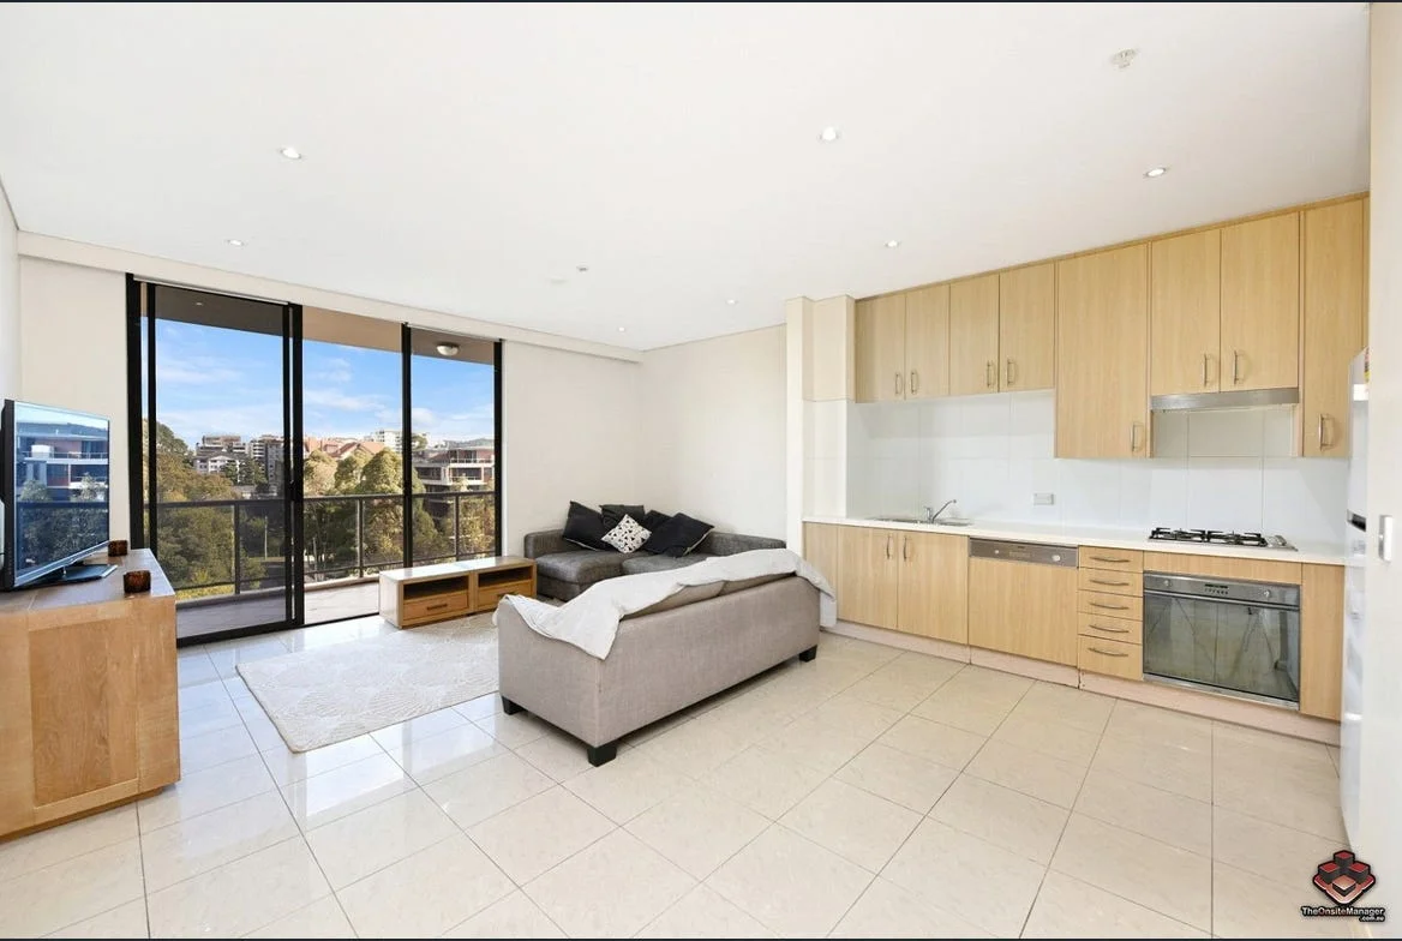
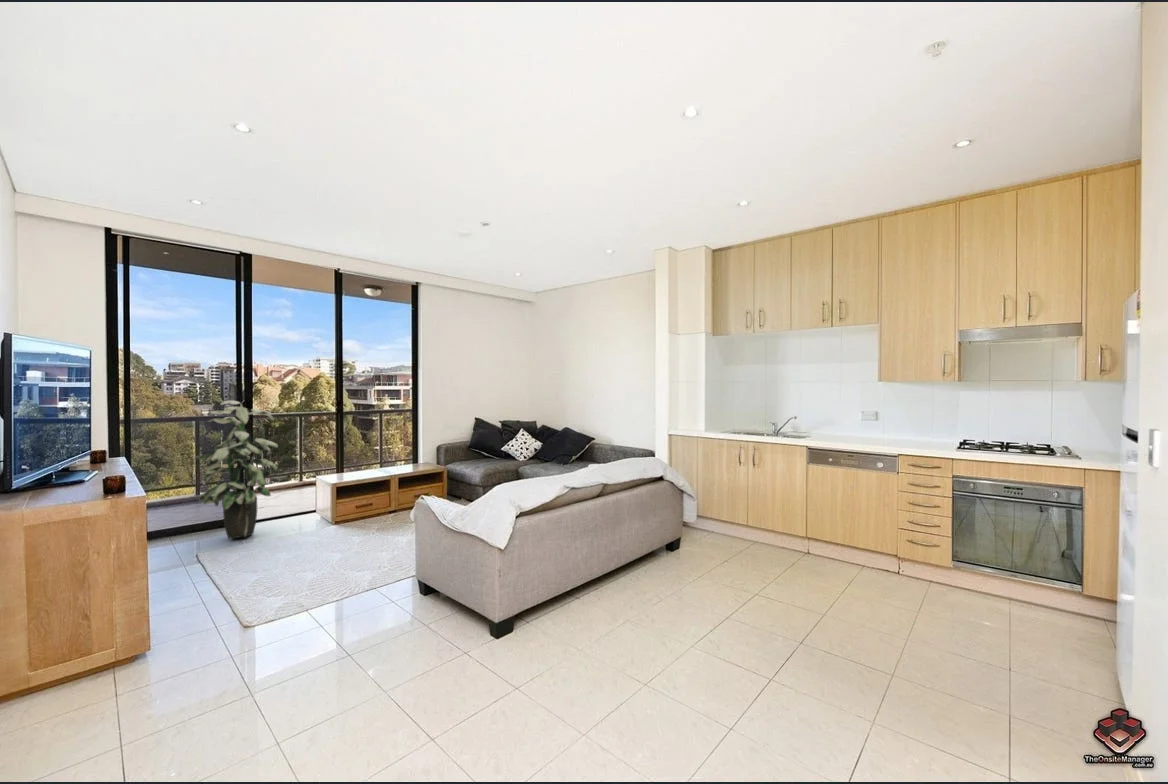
+ indoor plant (237, 468)
